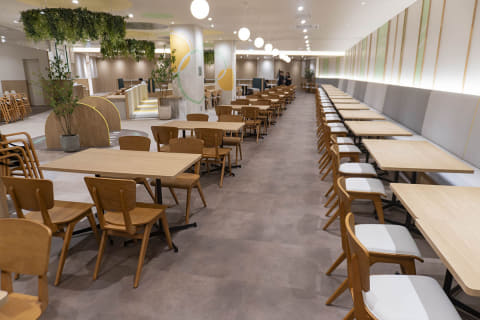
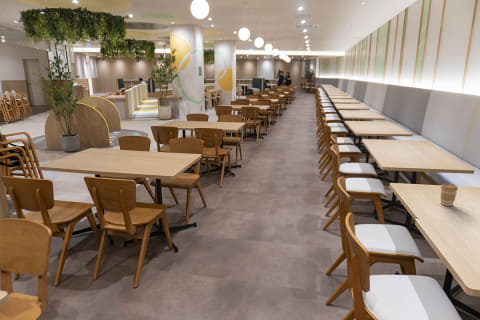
+ coffee cup (448, 194)
